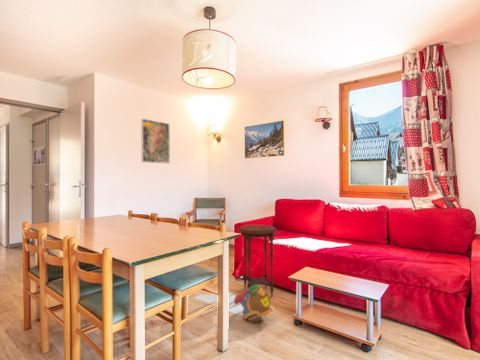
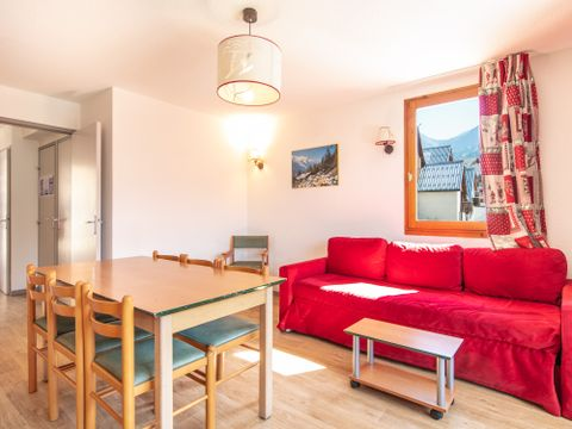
- toy train (254, 301)
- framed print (156, 142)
- side table (250, 260)
